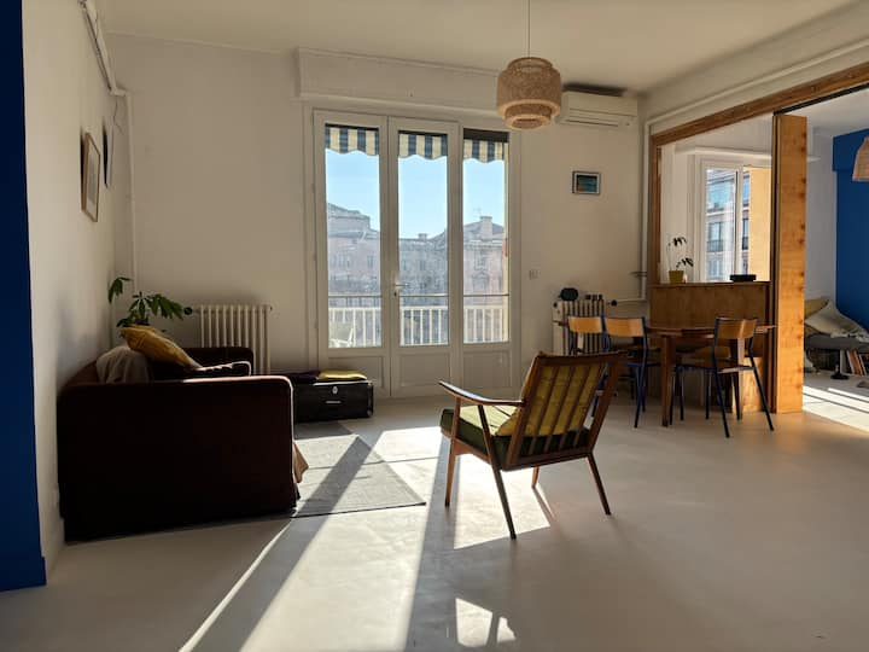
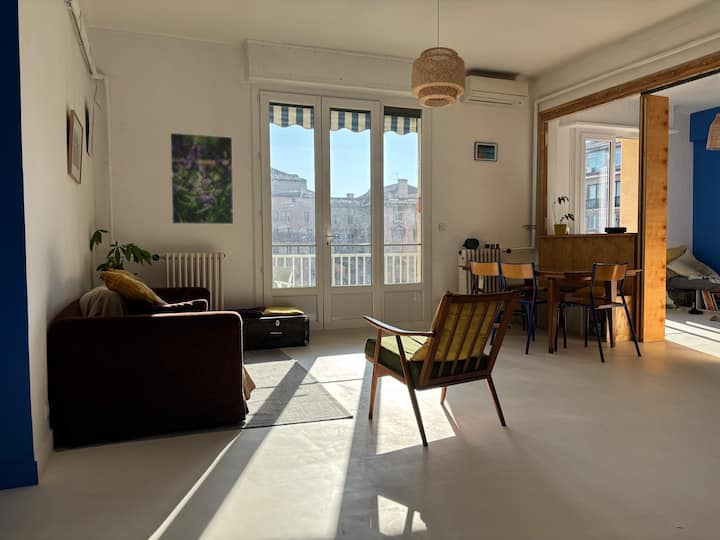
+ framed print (202, 179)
